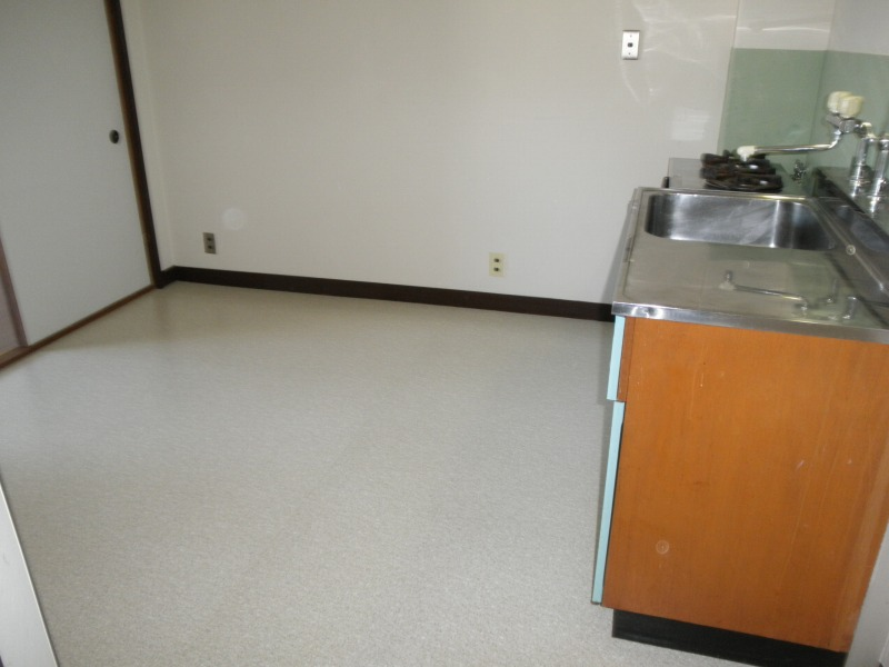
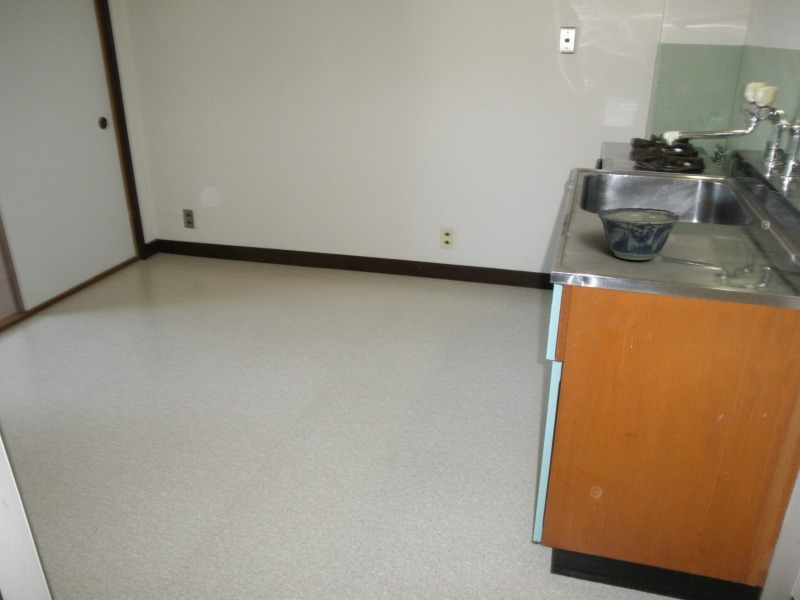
+ bowl (635, 234)
